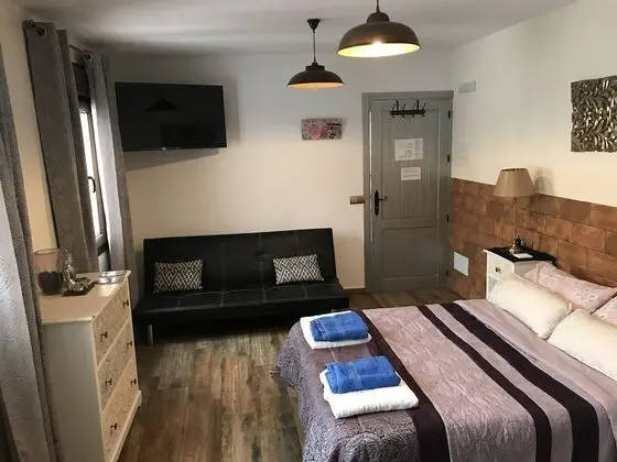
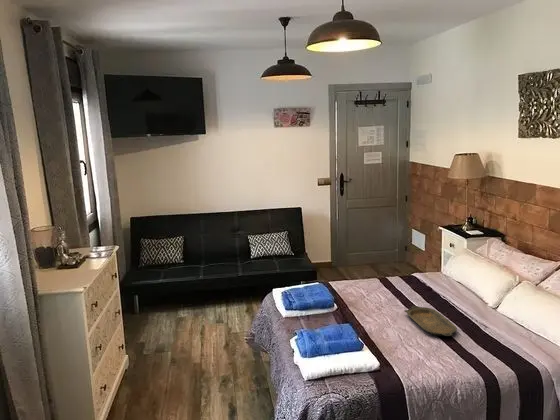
+ serving tray (430, 321)
